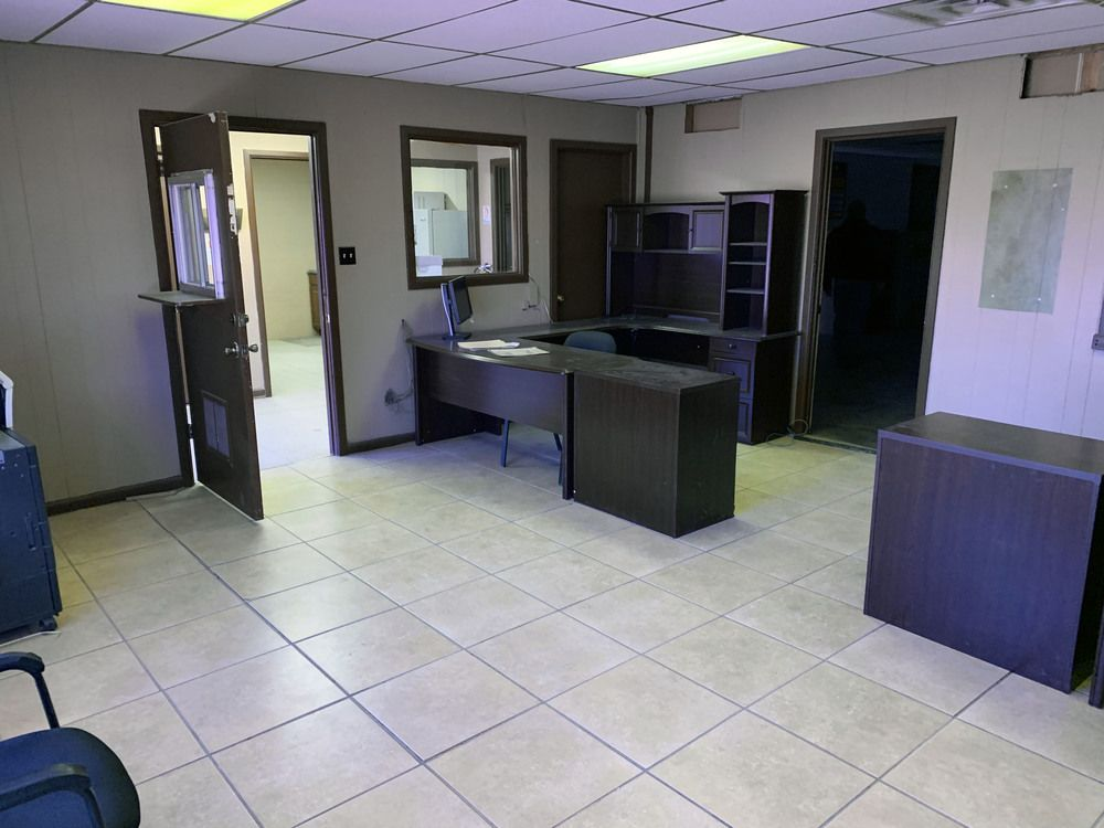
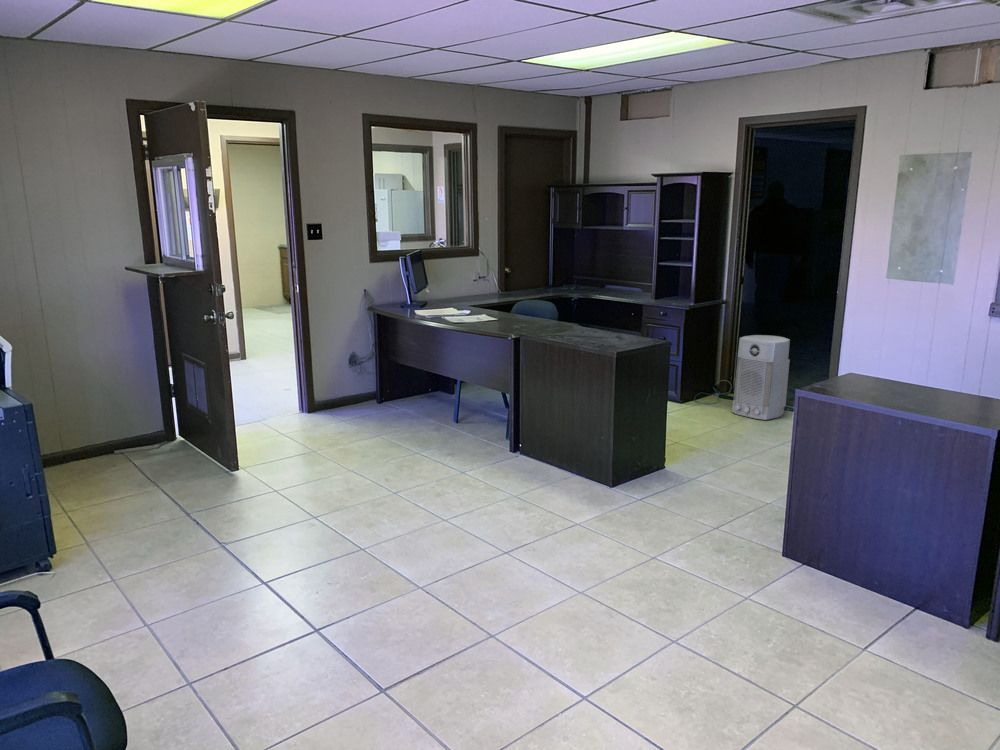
+ air purifier (762, 375)
